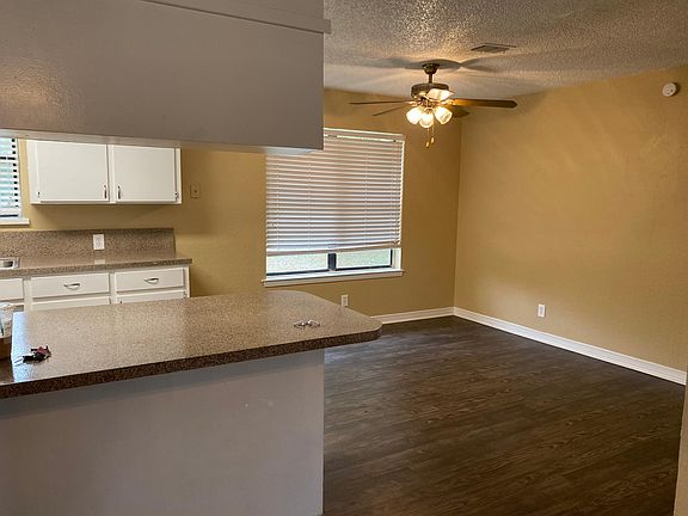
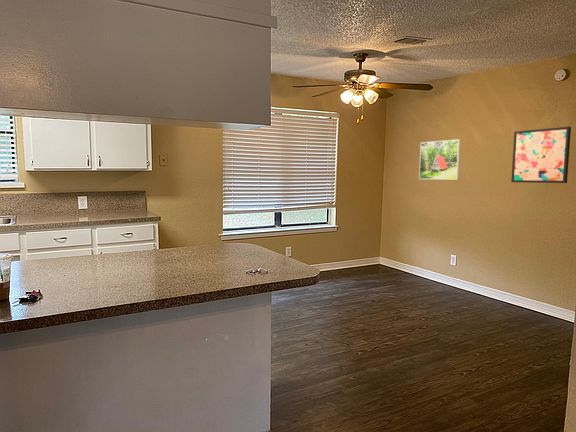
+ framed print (438, 160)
+ wall art (539, 156)
